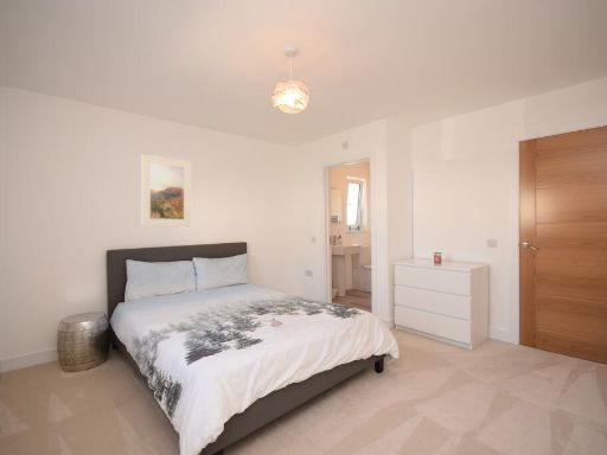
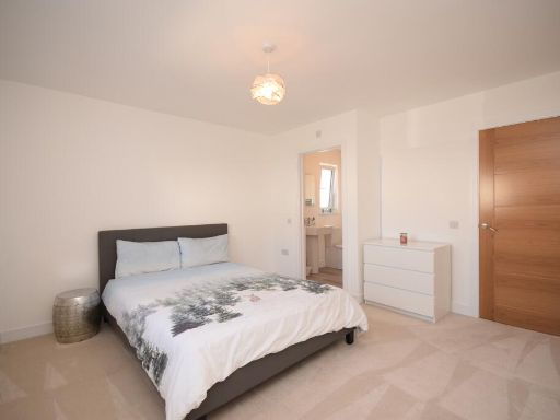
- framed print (167, 192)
